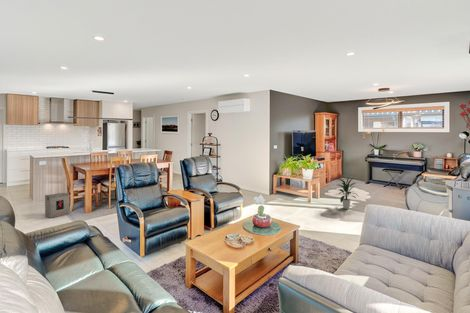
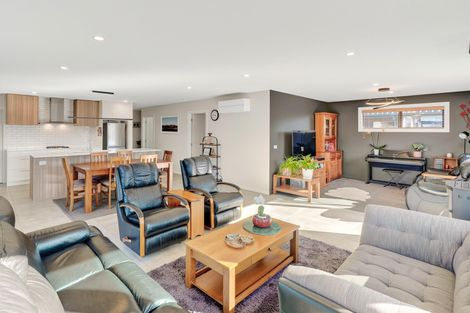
- indoor plant (345, 192)
- box (57, 204)
